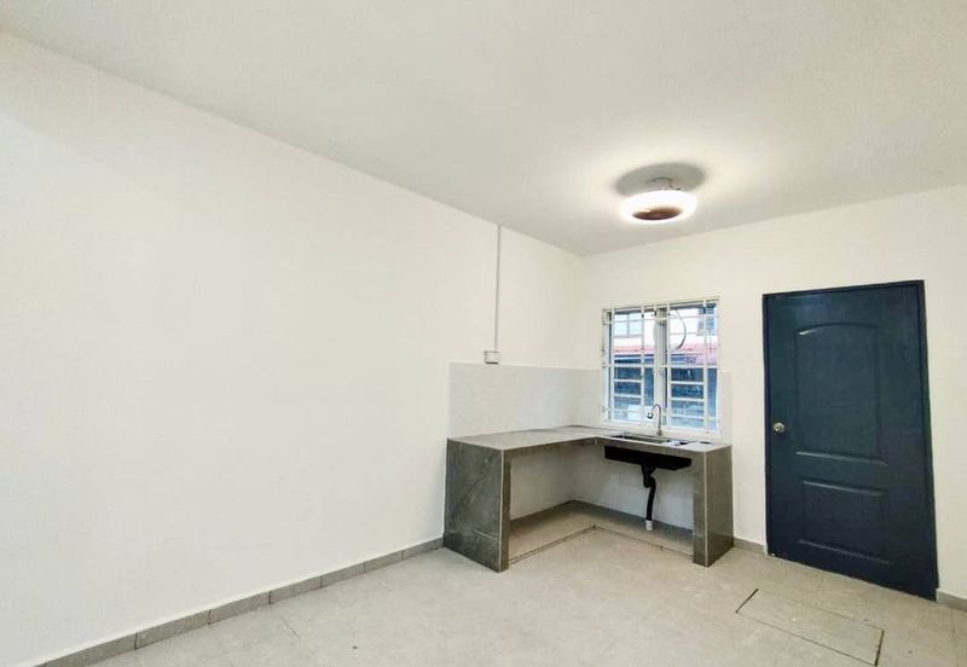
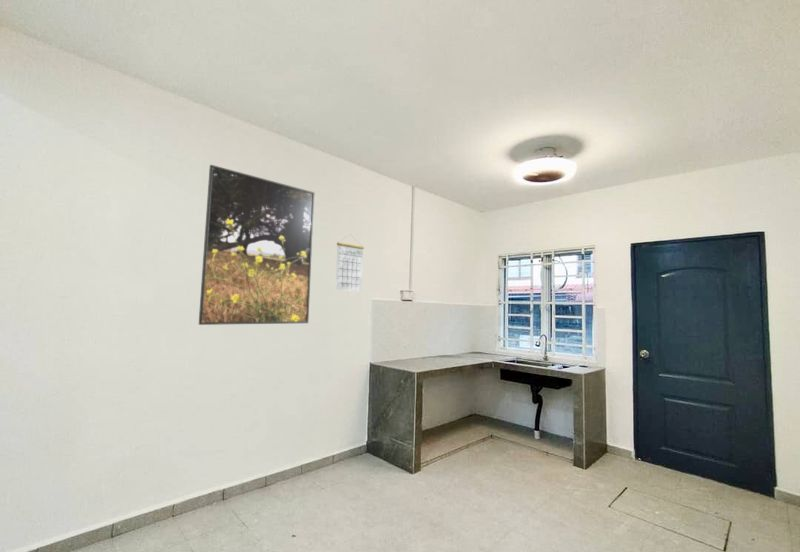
+ calendar (349, 262)
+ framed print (263, 250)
